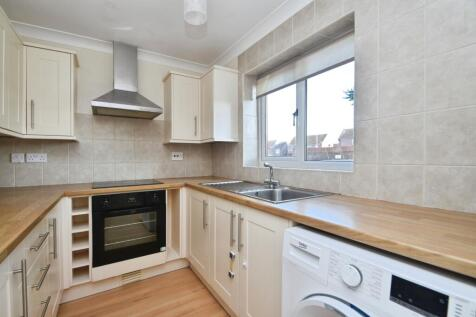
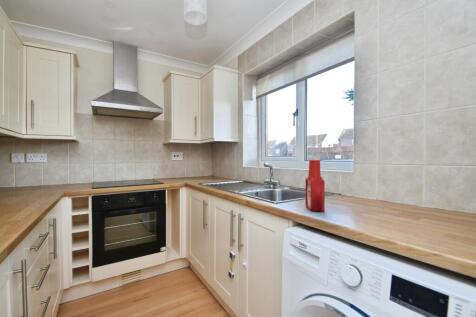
+ soap bottle (314, 182)
